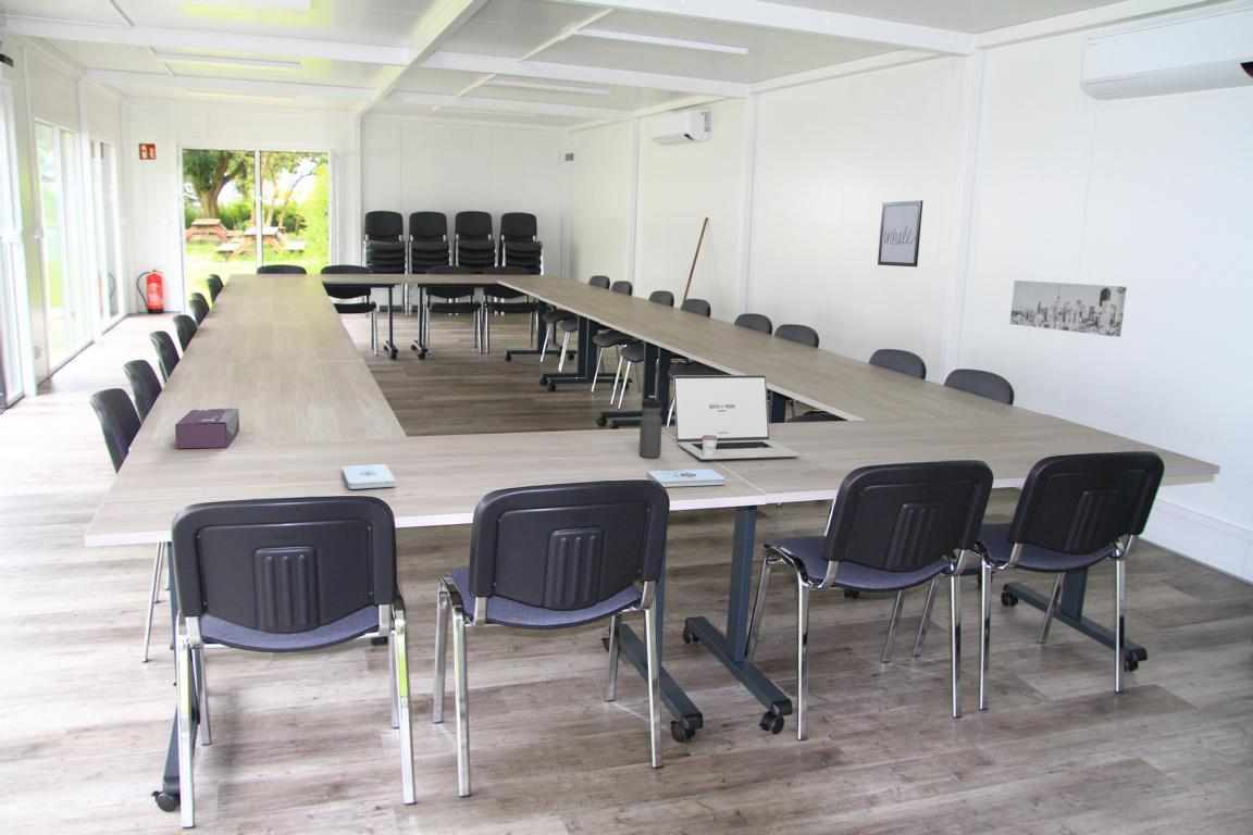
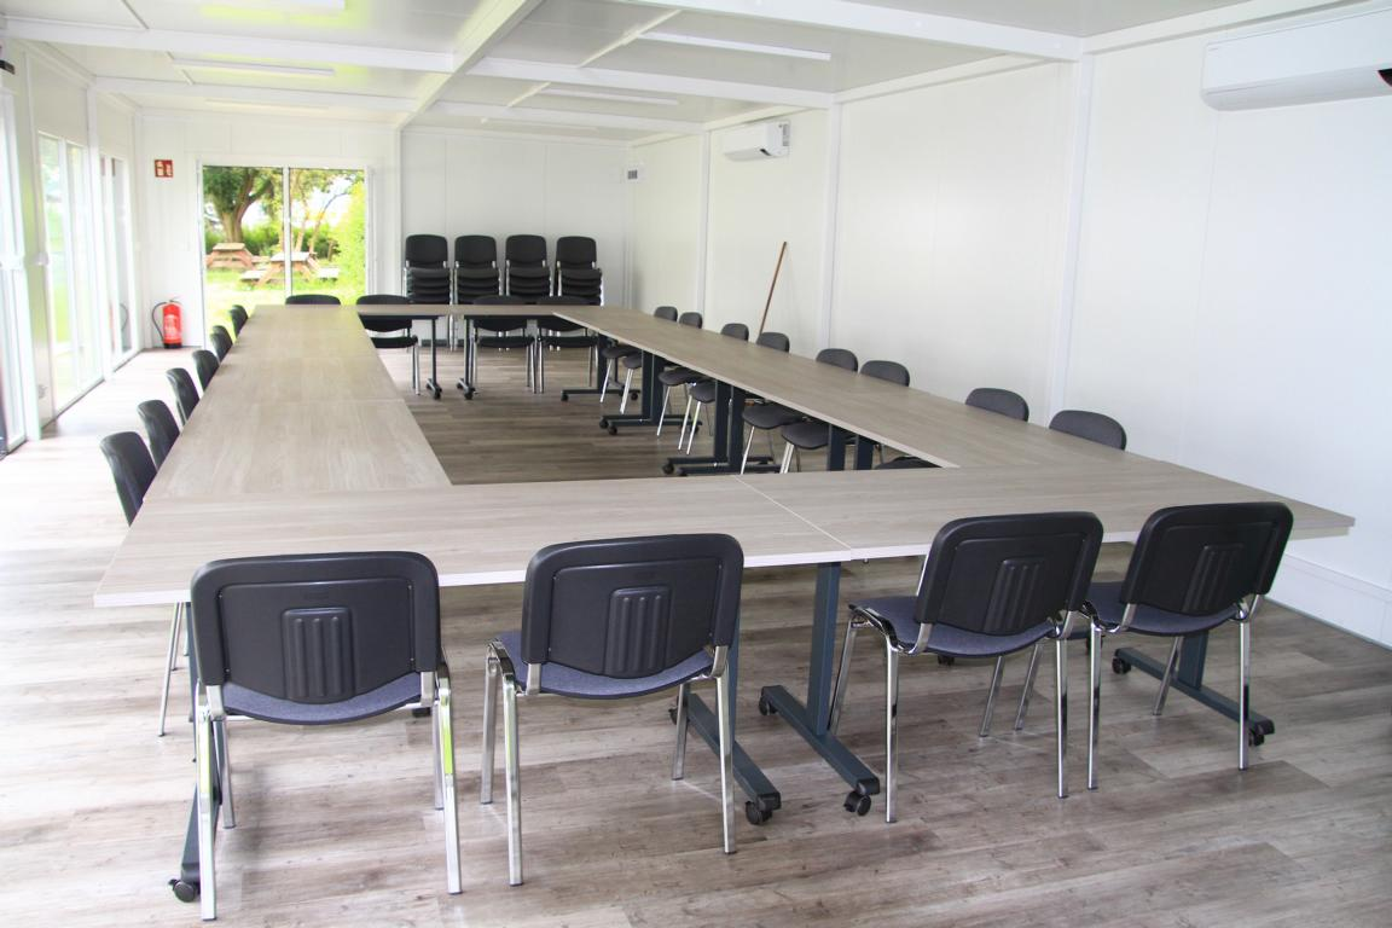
- wall art (898, 234)
- water bottle (650, 425)
- notepad (368, 475)
- tissue box (208, 427)
- notepad (685, 477)
- wall art (1064, 307)
- laptop (735, 415)
